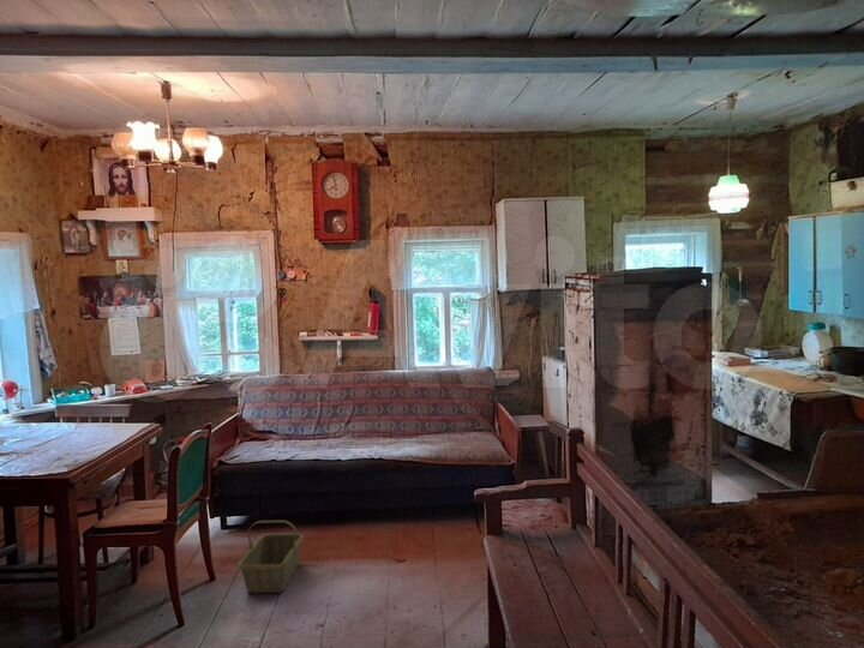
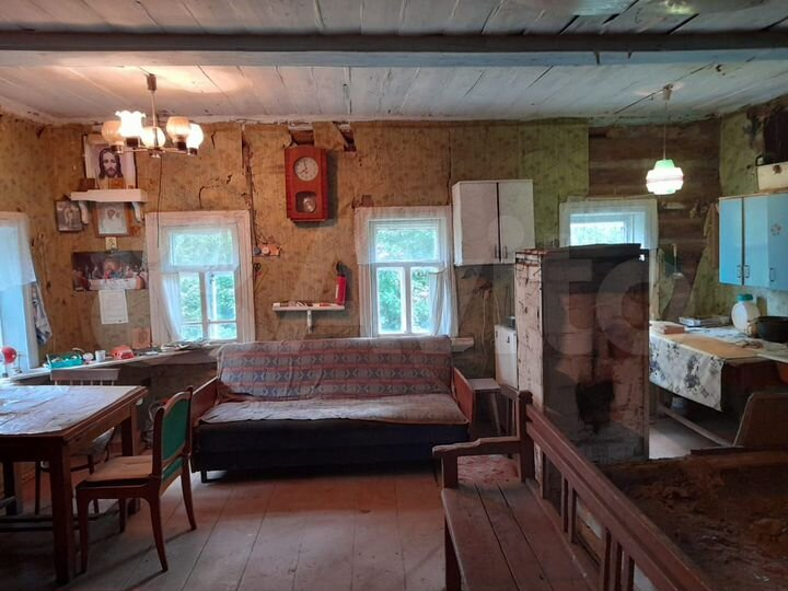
- basket (272, 548)
